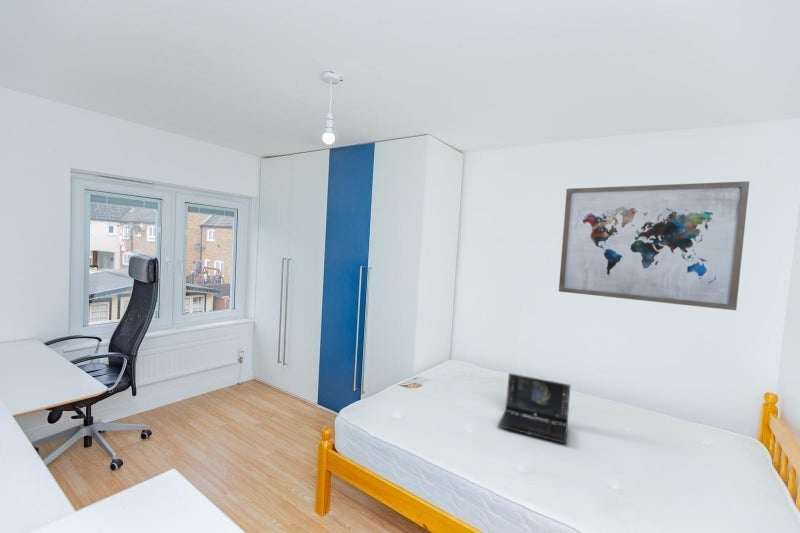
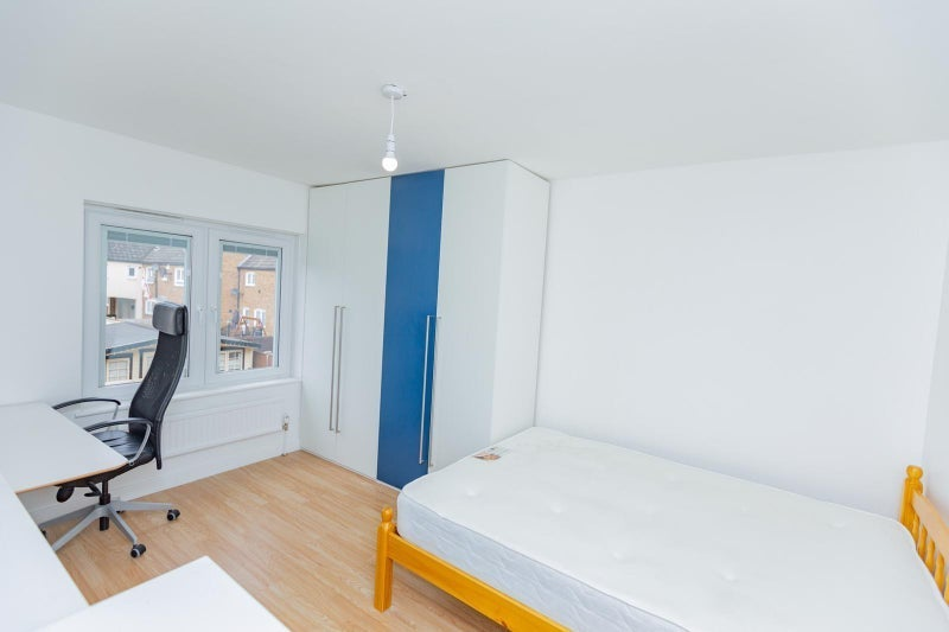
- laptop computer (534, 406)
- wall art (642, 243)
